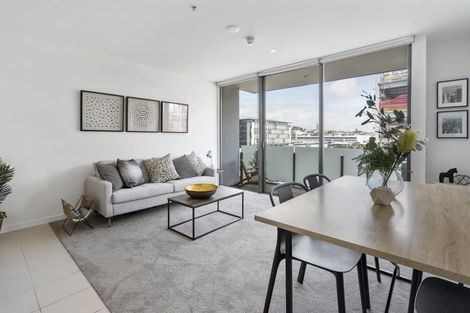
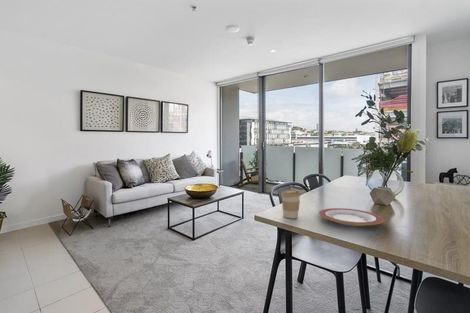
+ plate (349, 217)
+ coffee cup (290, 203)
